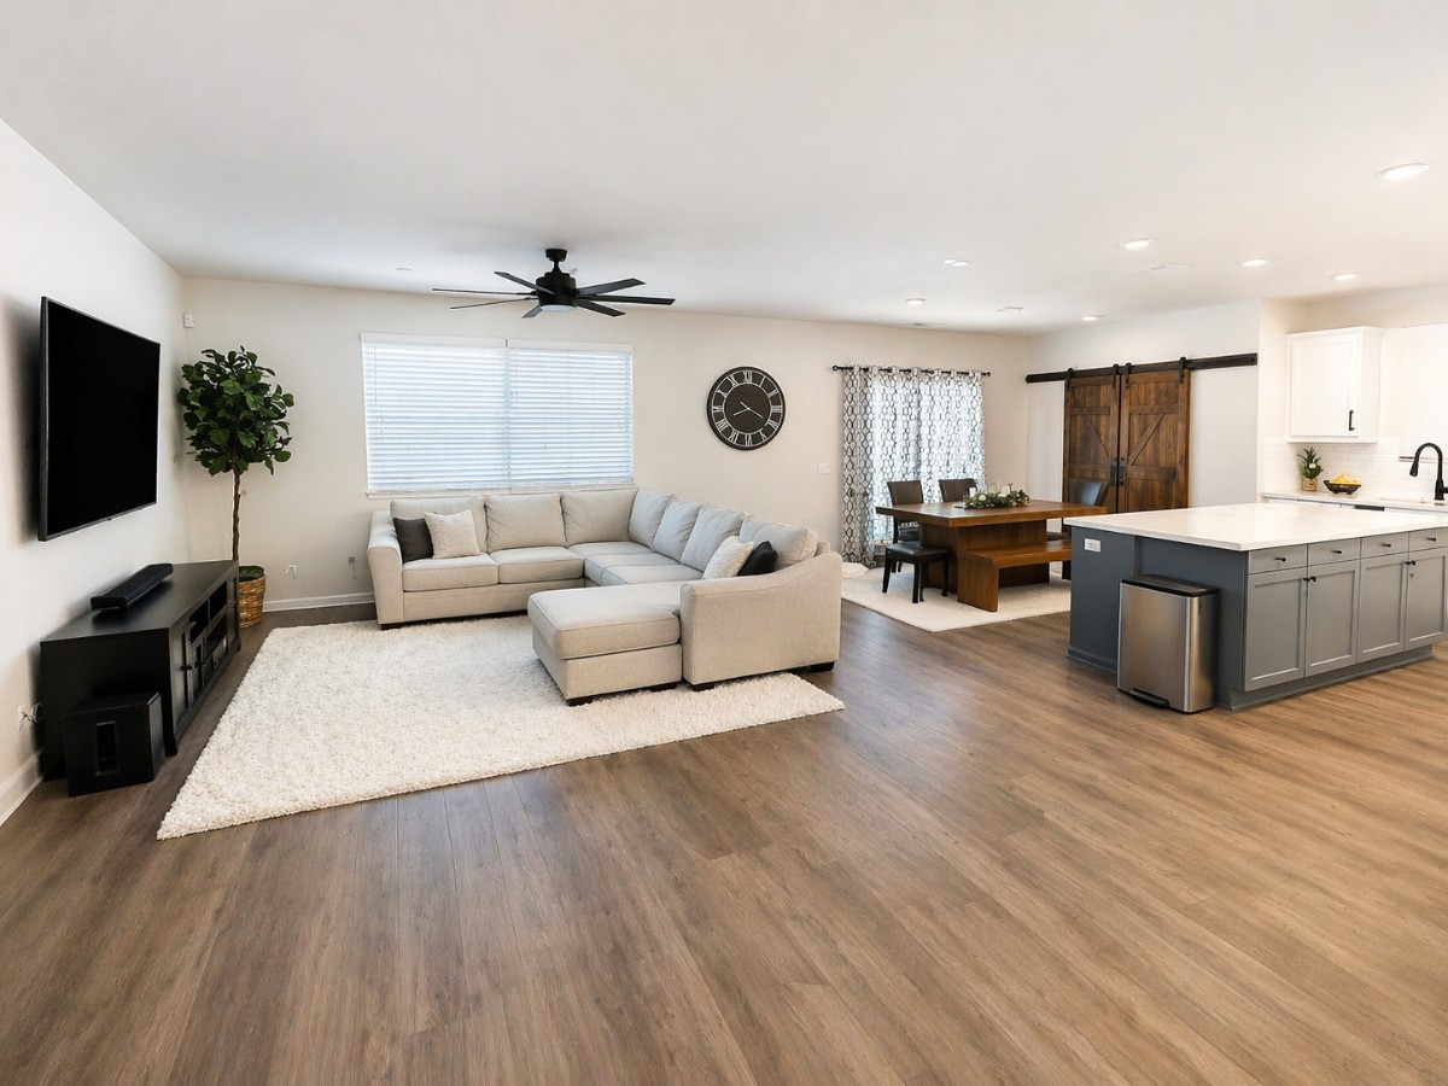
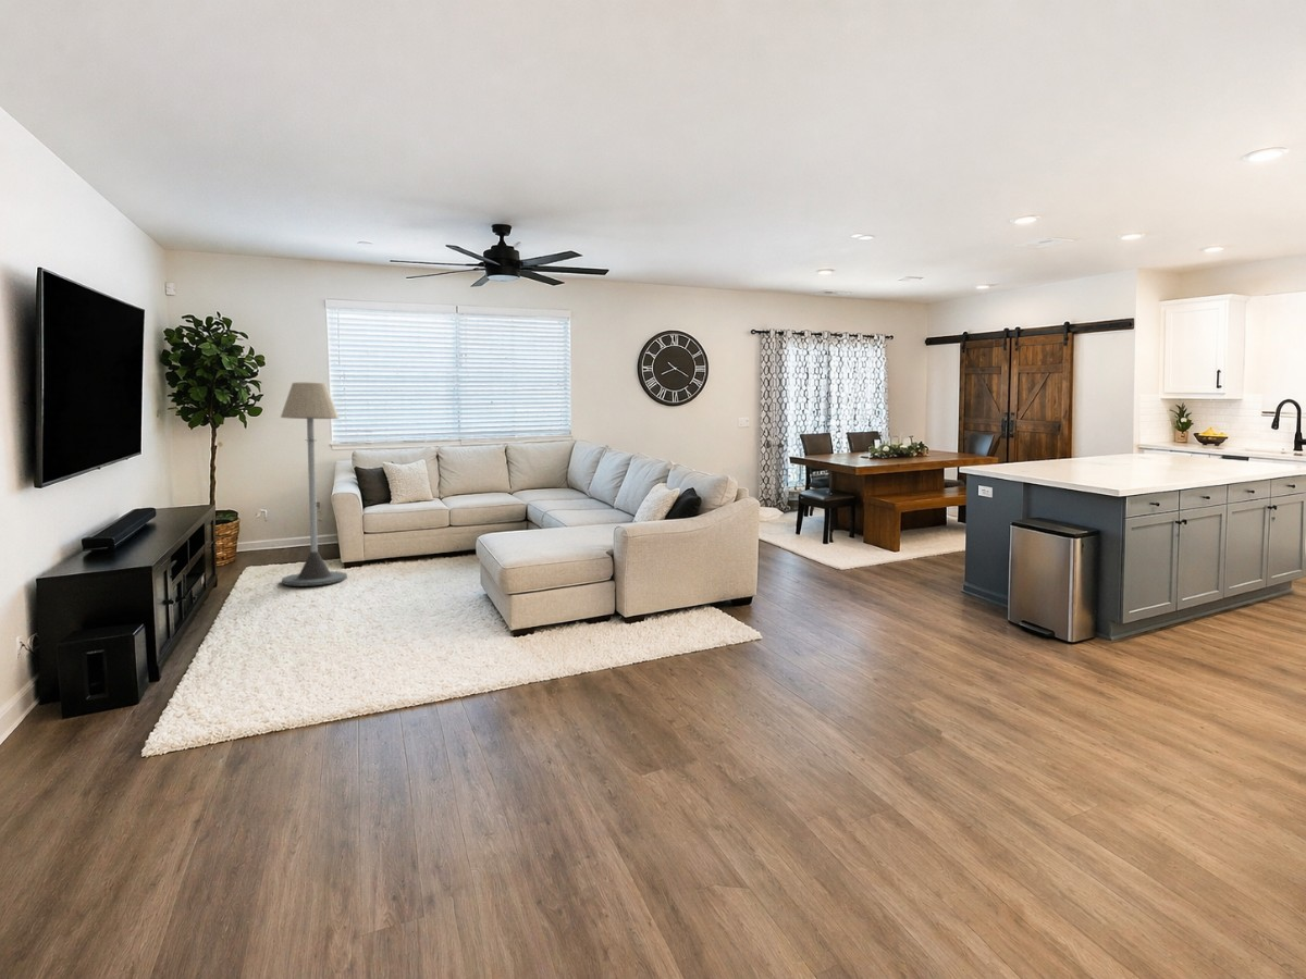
+ floor lamp (311, 482)
